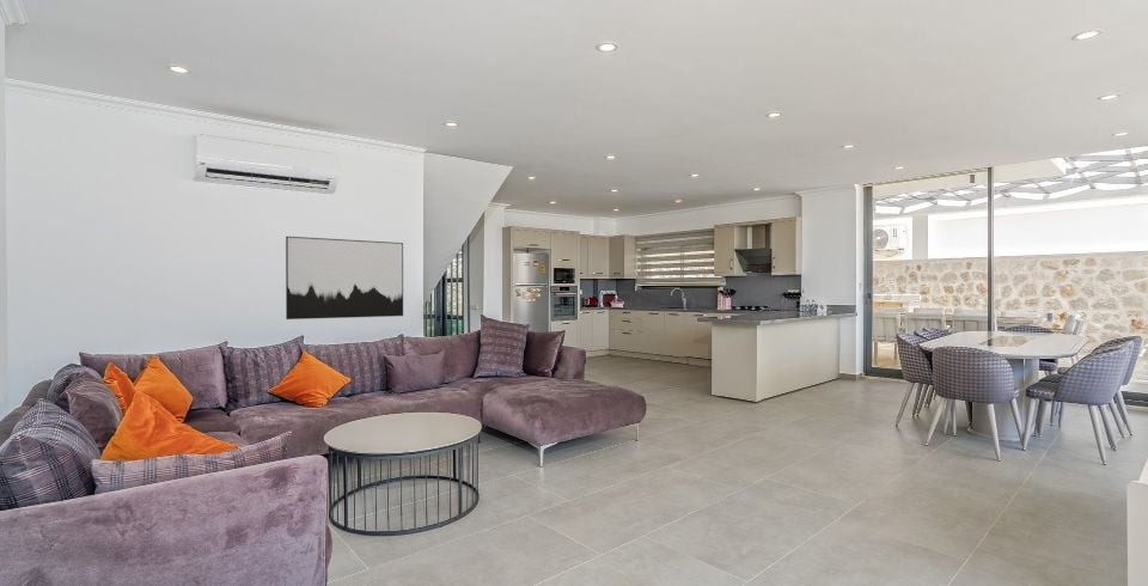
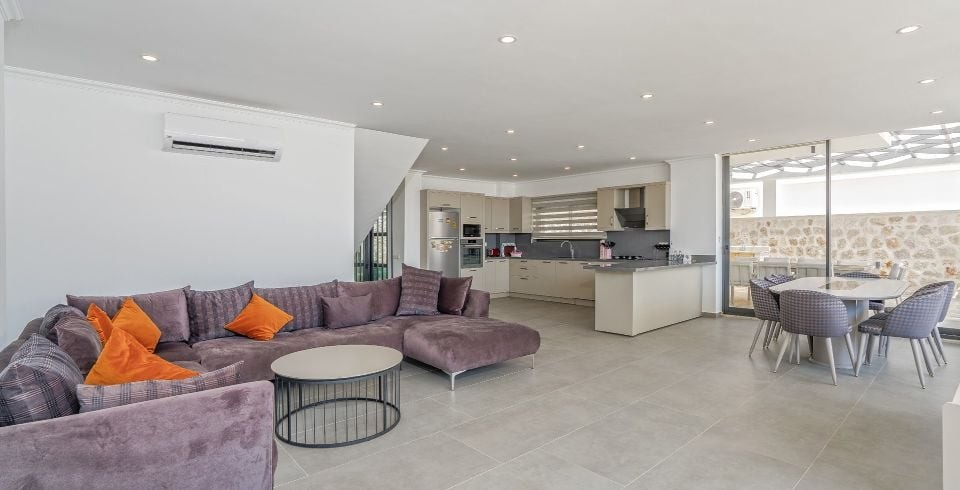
- wall art (348, 279)
